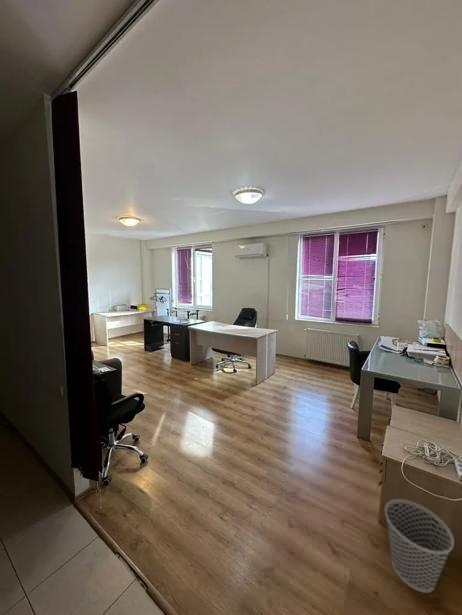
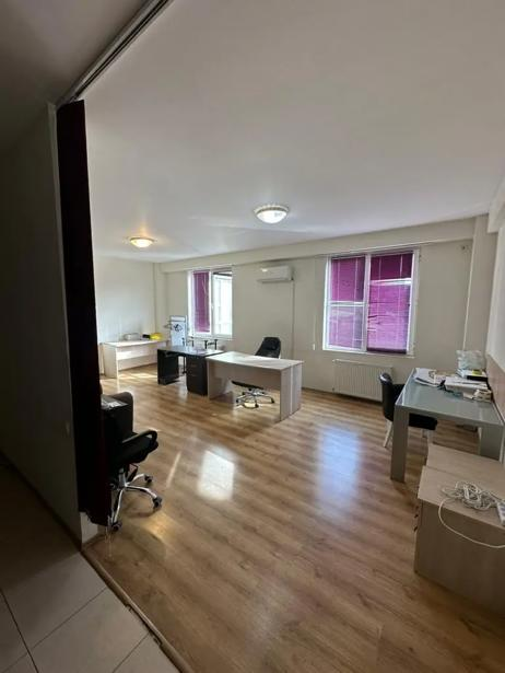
- wastebasket (414, 547)
